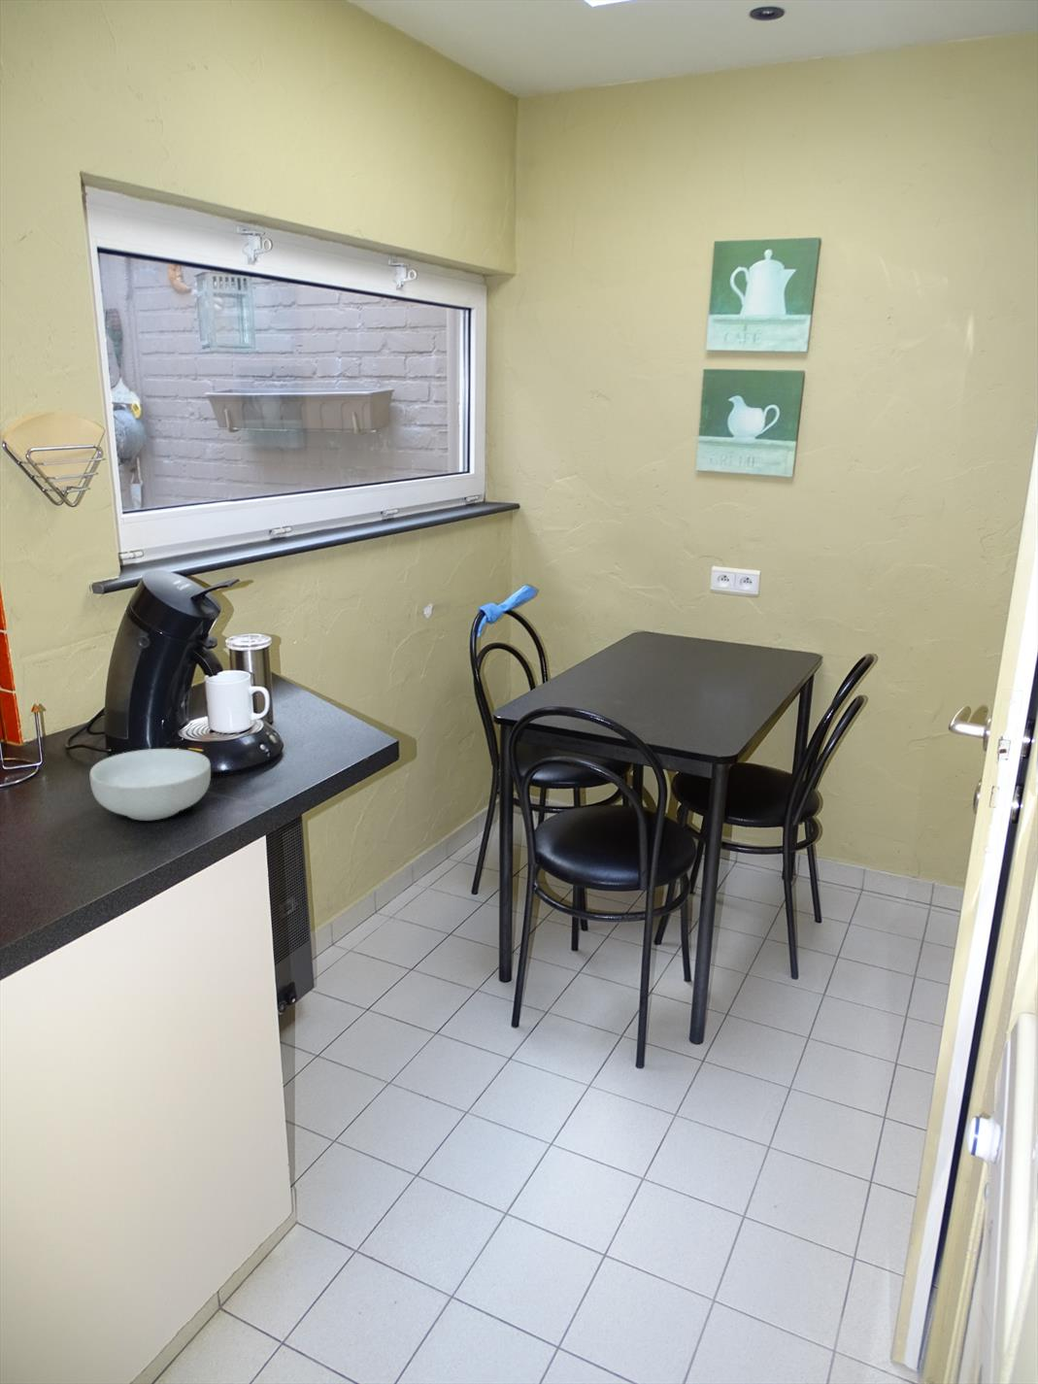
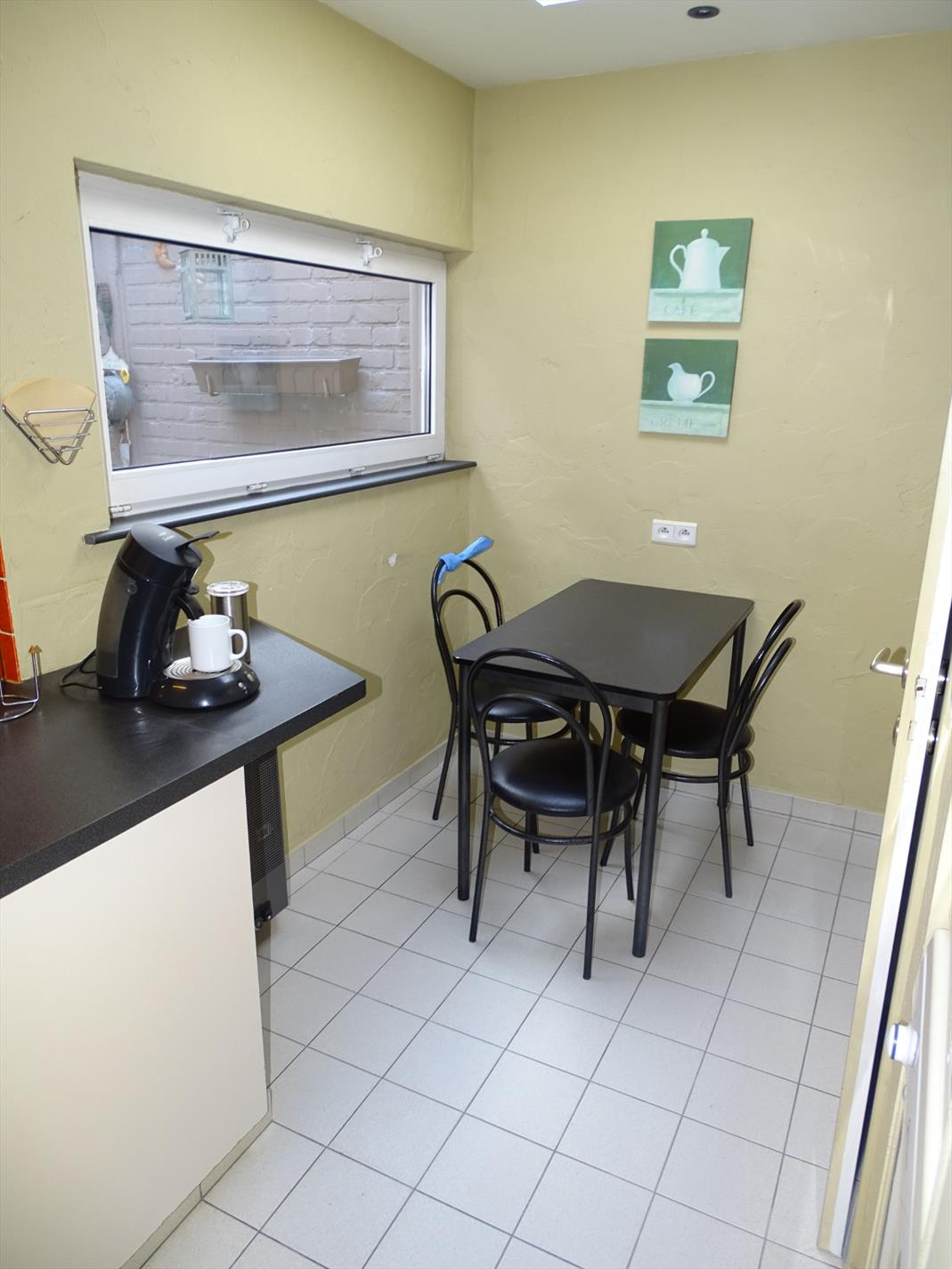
- cereal bowl (153, 787)
